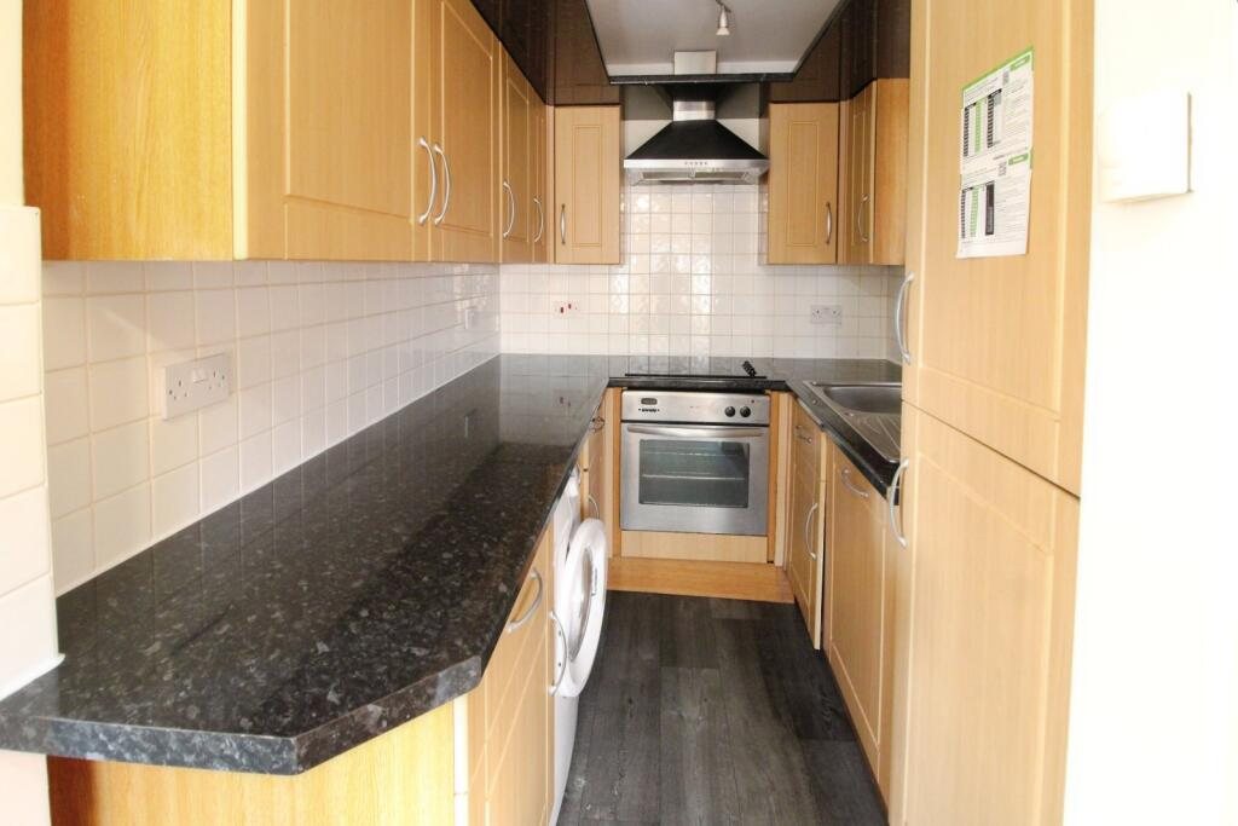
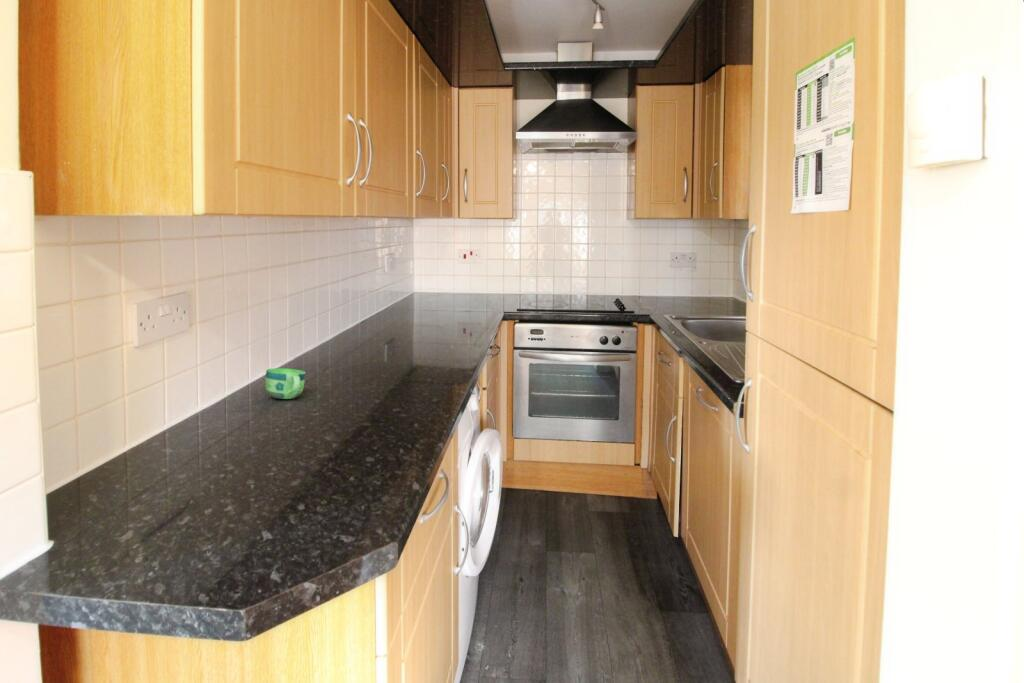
+ cup (289, 384)
